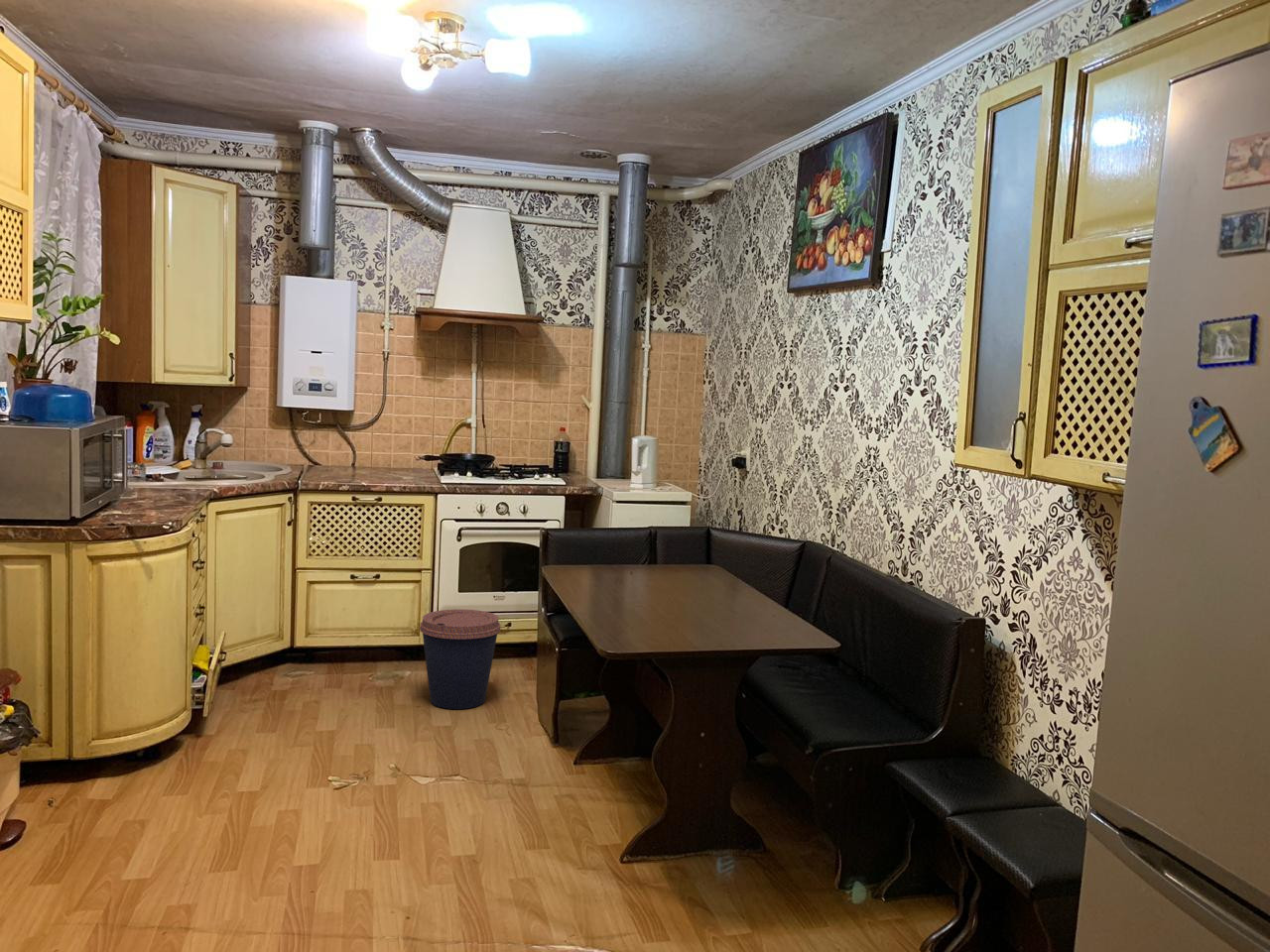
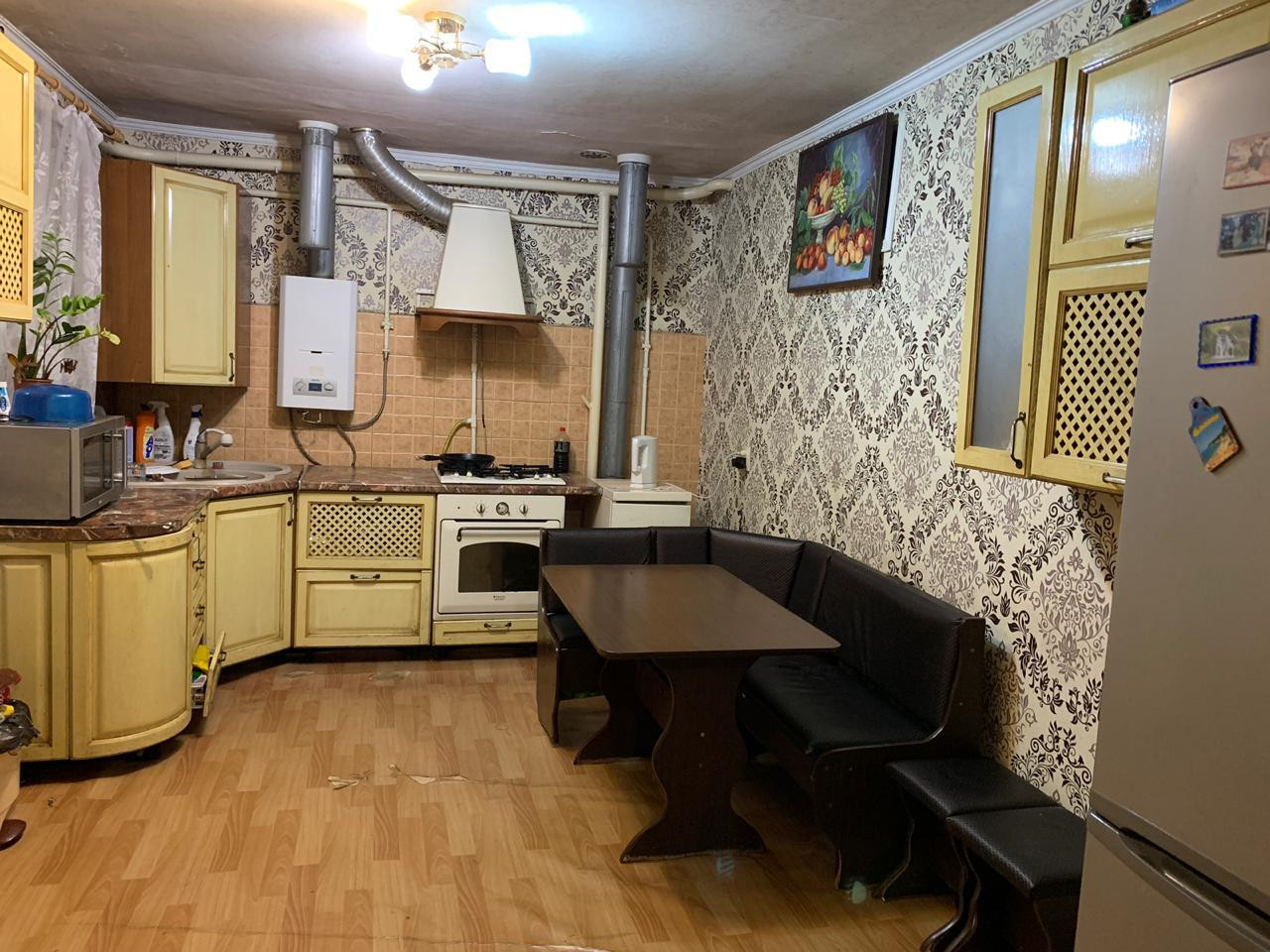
- coffee cup (458, 658)
